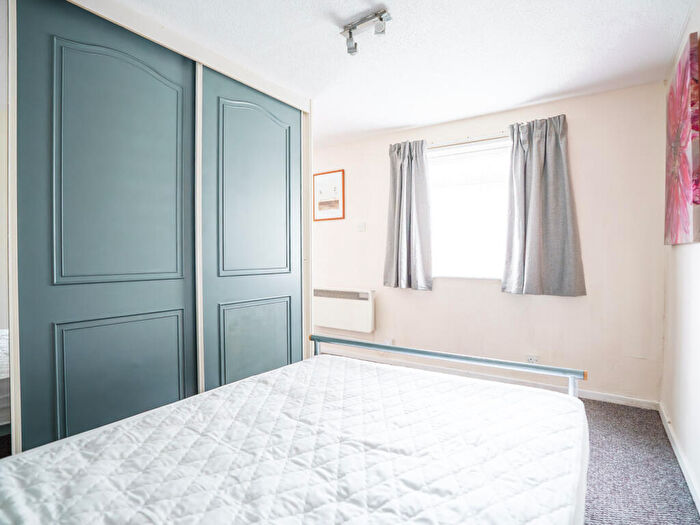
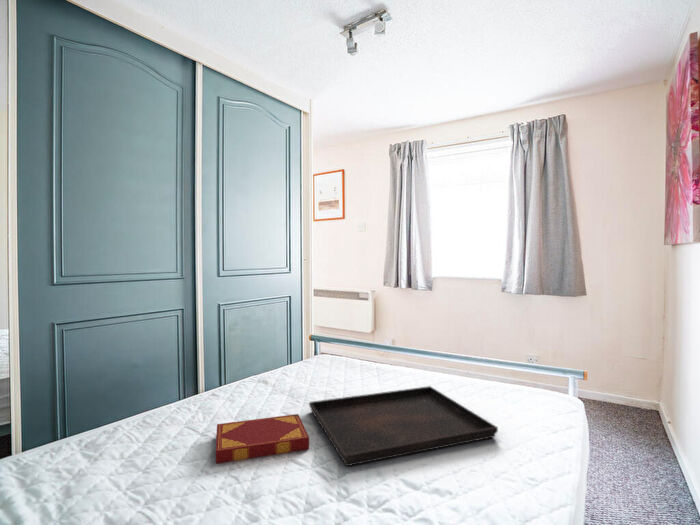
+ hardback book (261, 436)
+ serving tray (396, 418)
